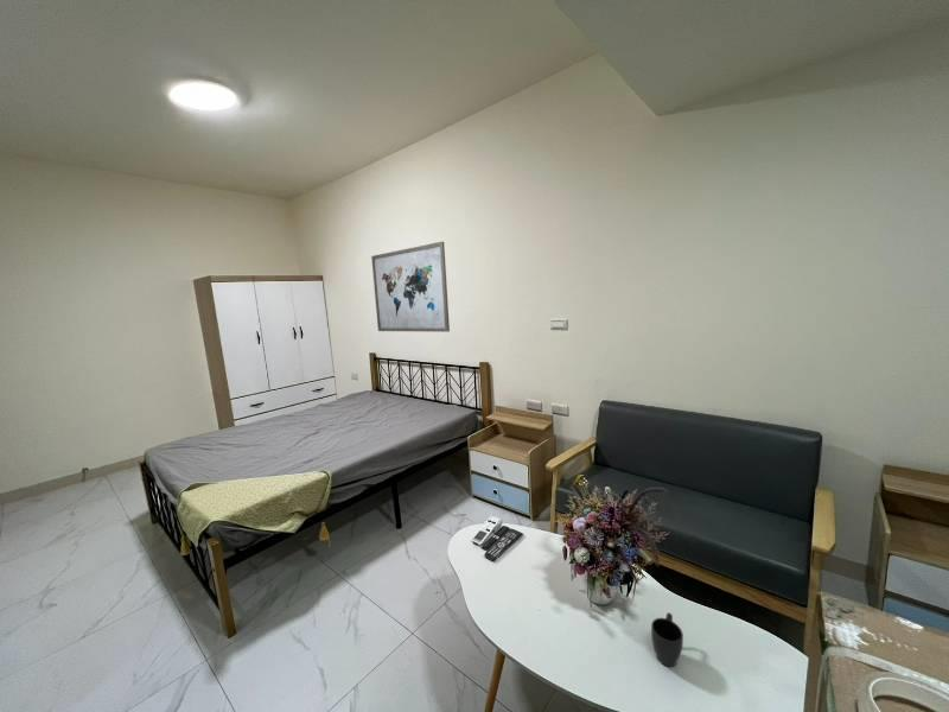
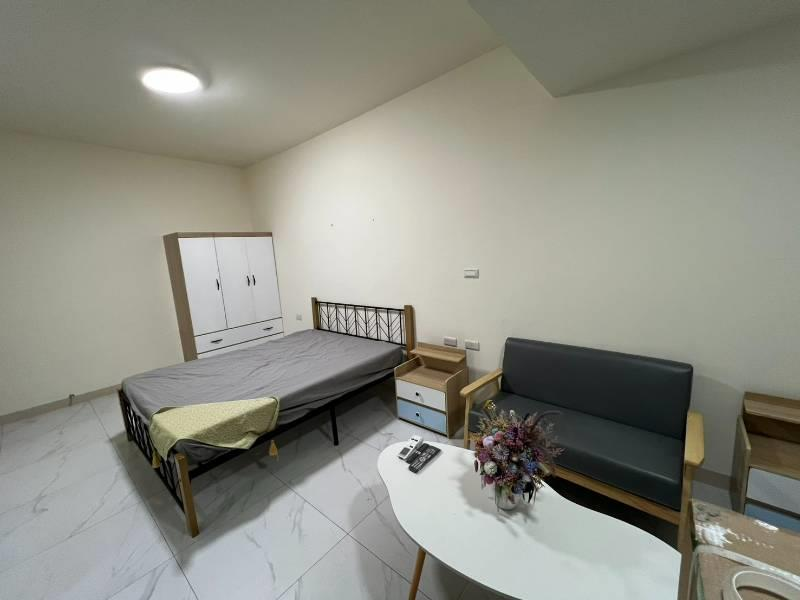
- mug (667, 638)
- wall art (407, 291)
